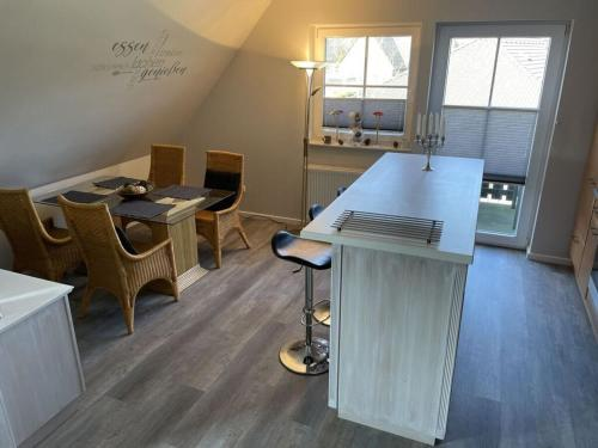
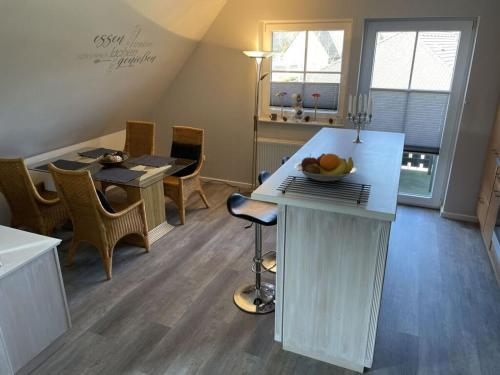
+ fruit bowl (325, 165)
